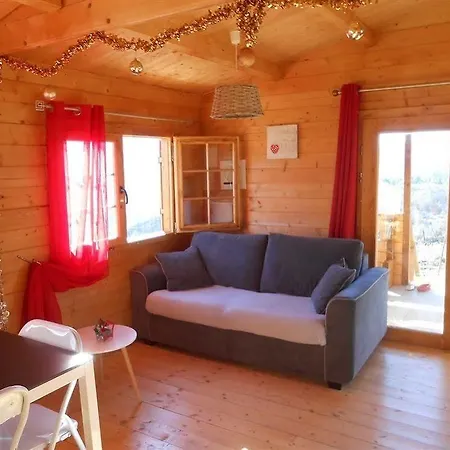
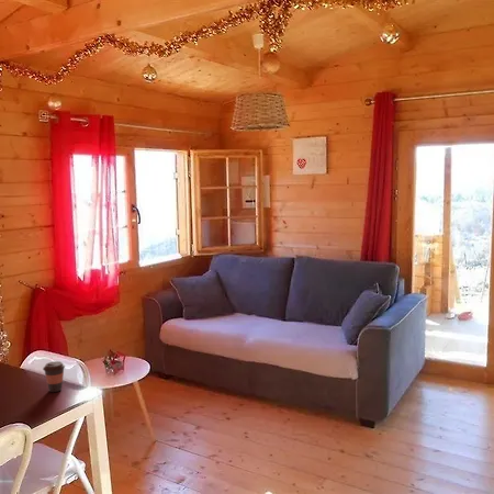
+ coffee cup (54, 377)
